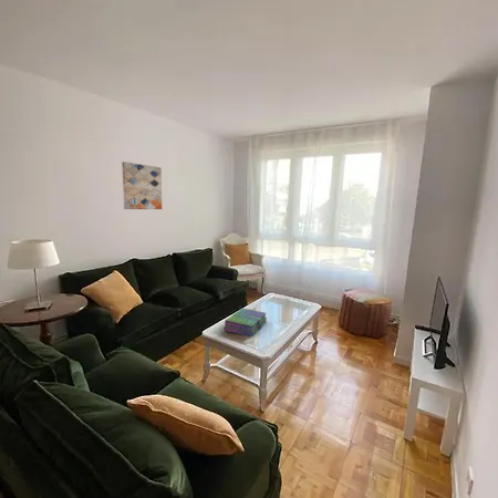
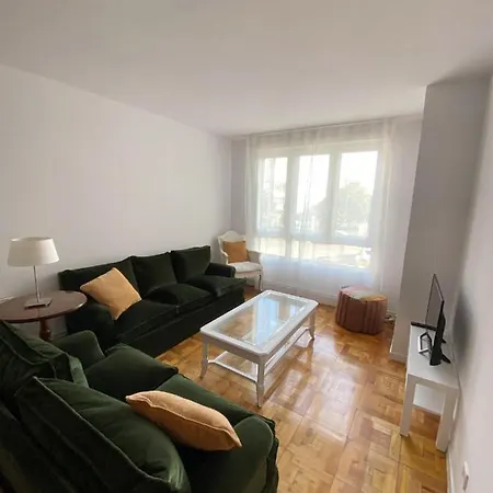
- stack of books (246, 321)
- wall art (143, 187)
